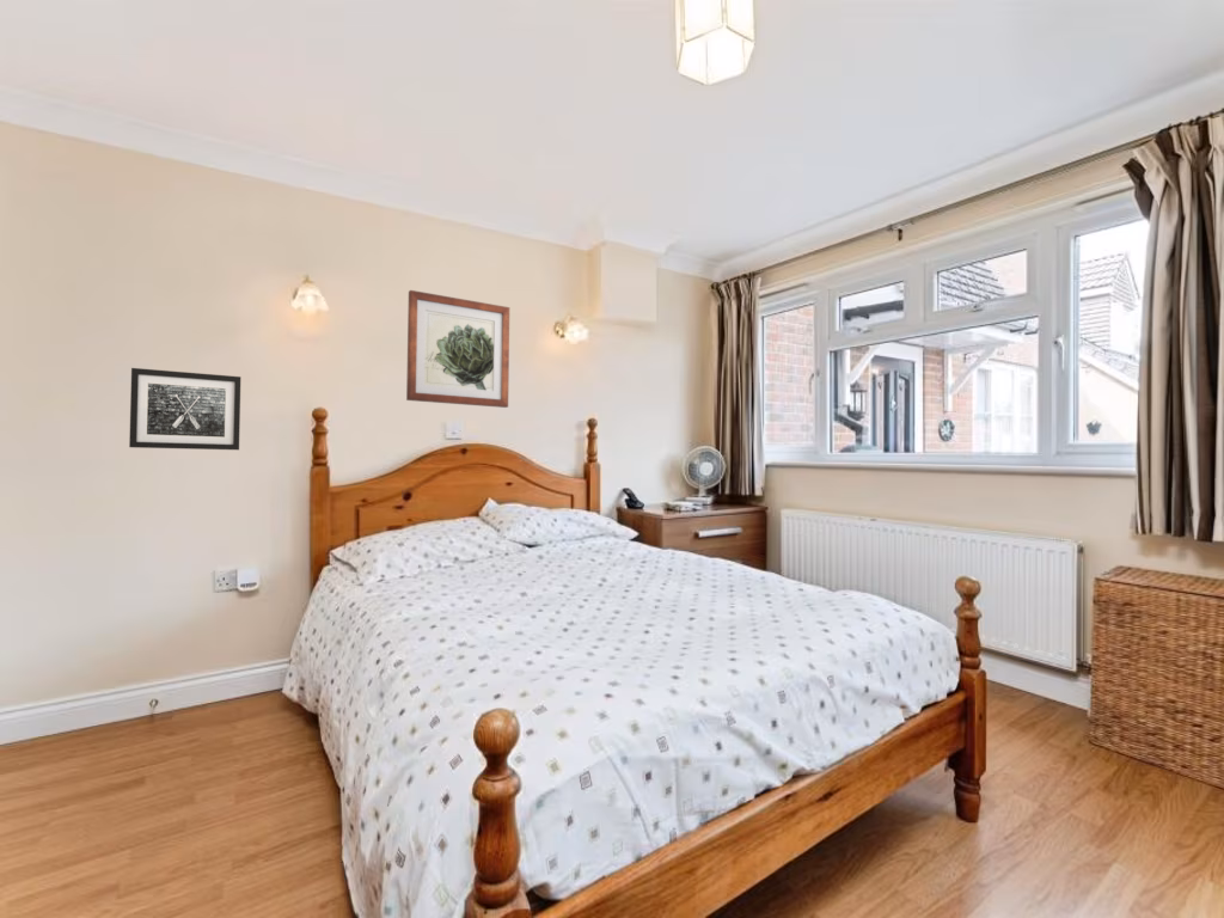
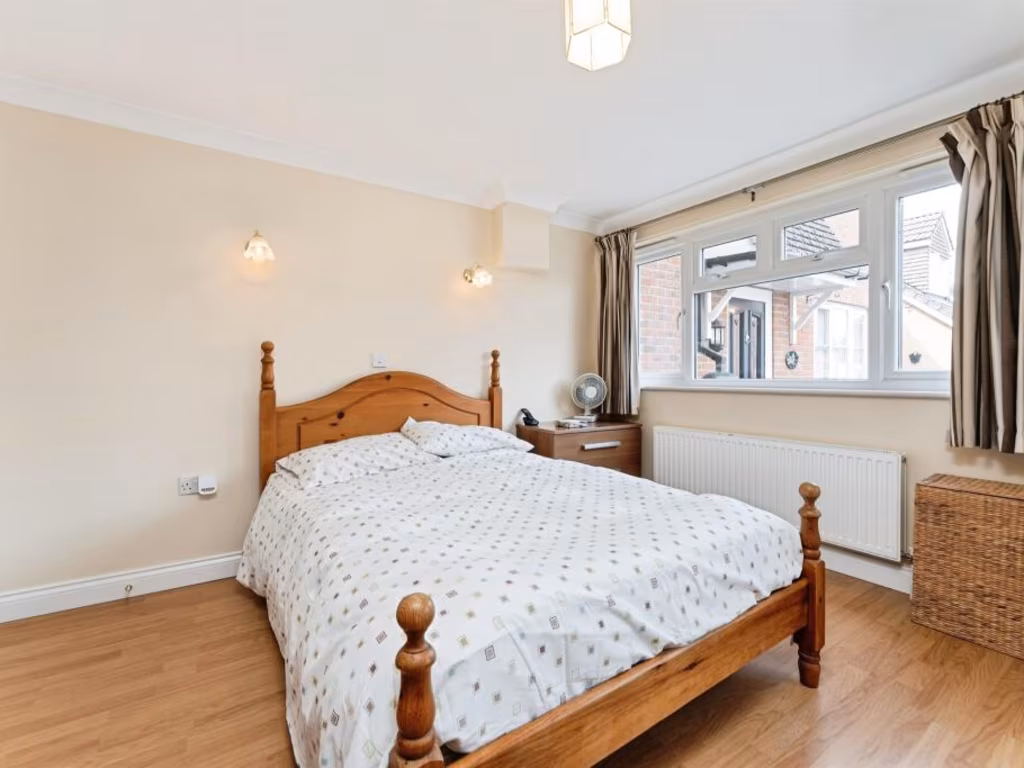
- wall art (460, 351)
- wall art (188, 410)
